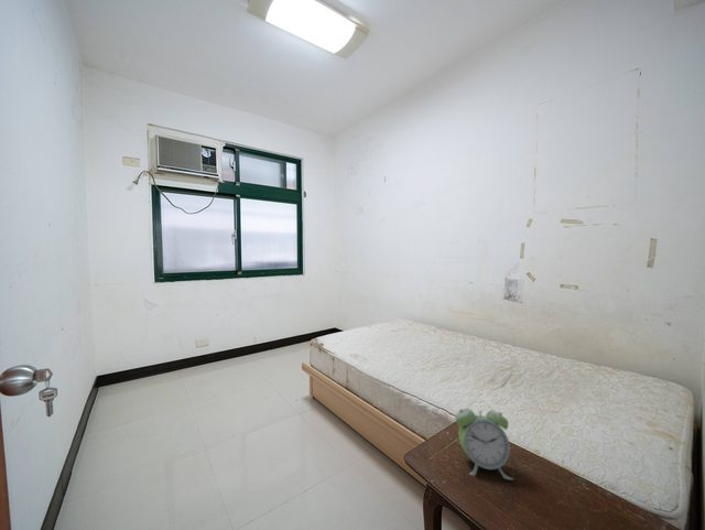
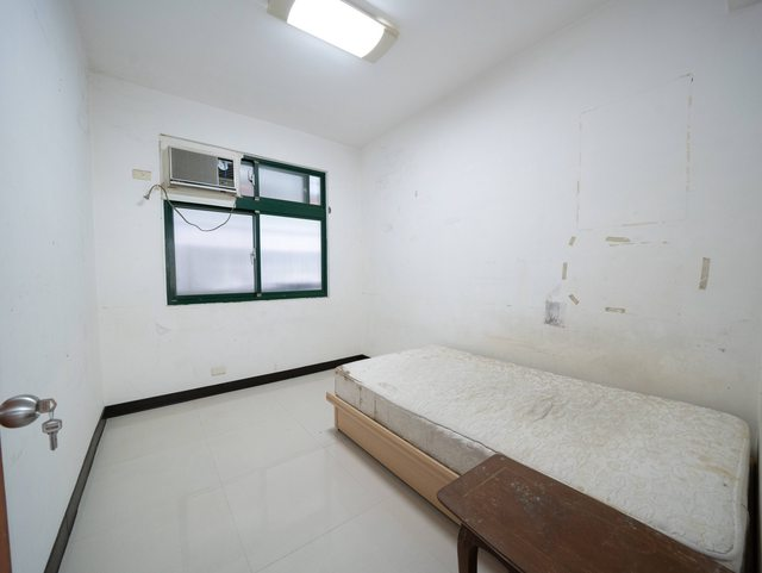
- alarm clock (484, 435)
